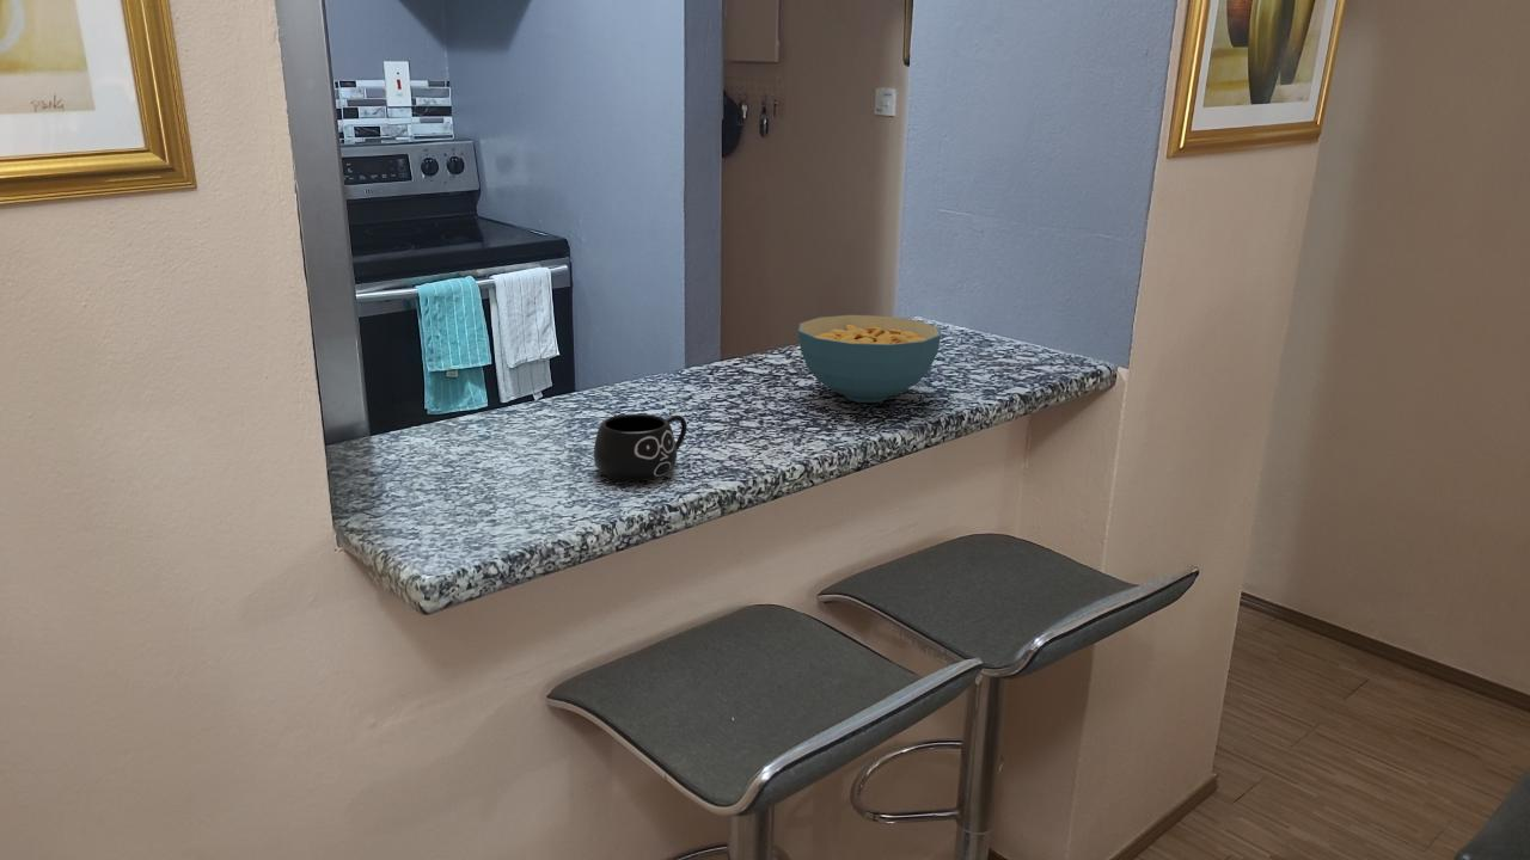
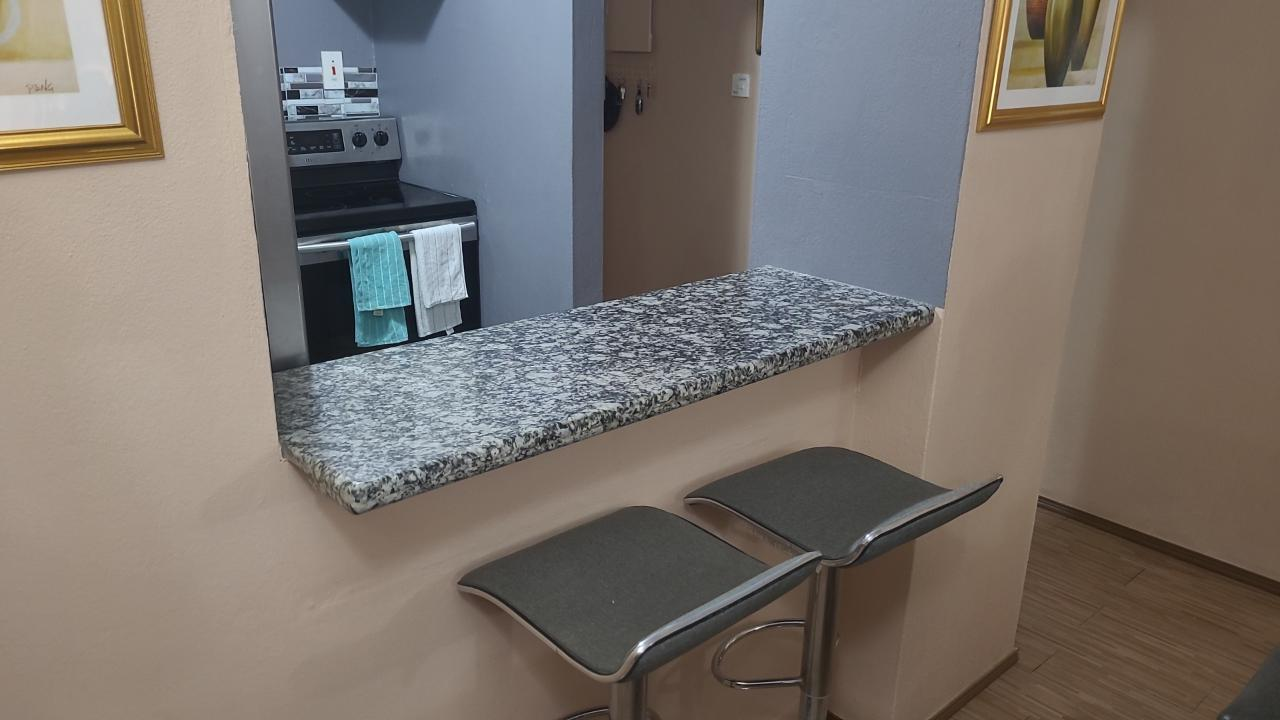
- mug (644, 444)
- cereal bowl (867, 363)
